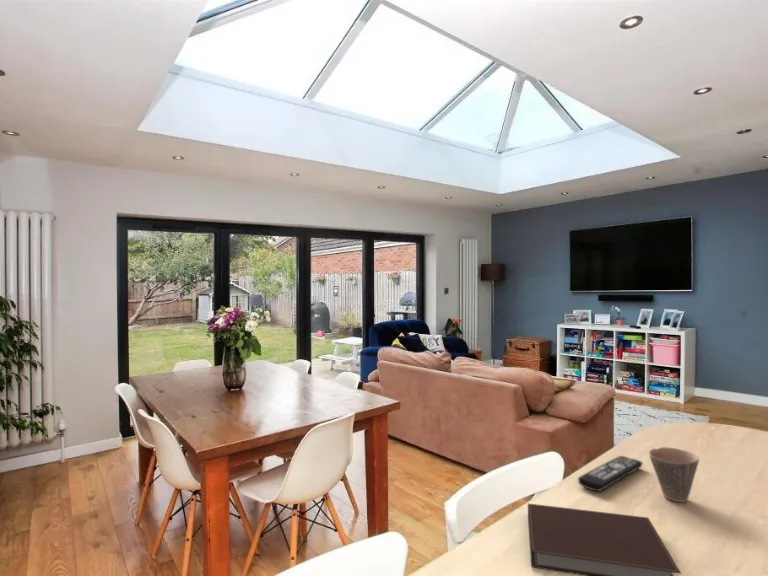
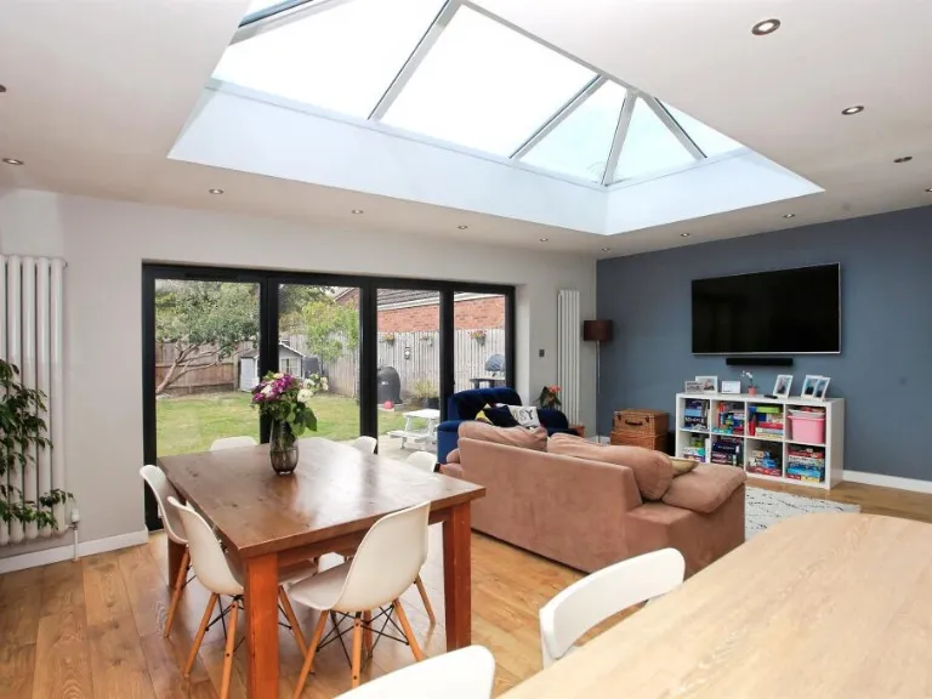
- cup (673, 475)
- remote control (611, 472)
- notebook (593, 539)
